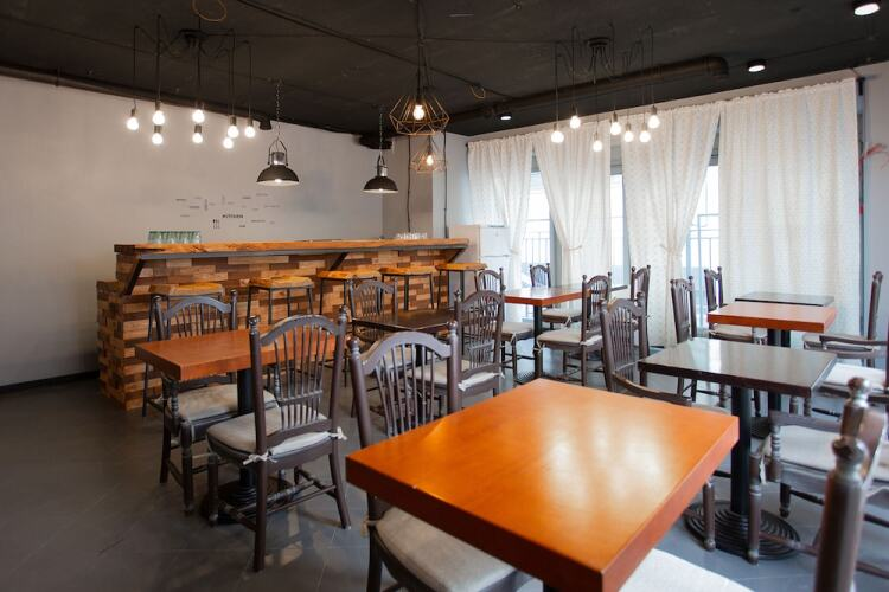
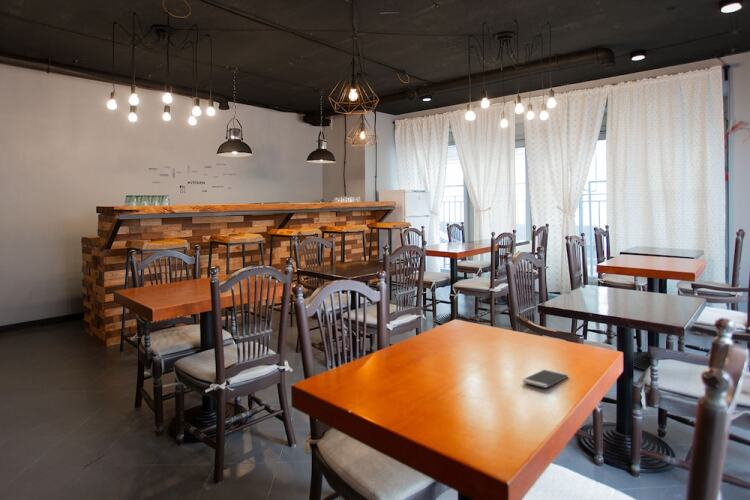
+ smartphone (545, 377)
